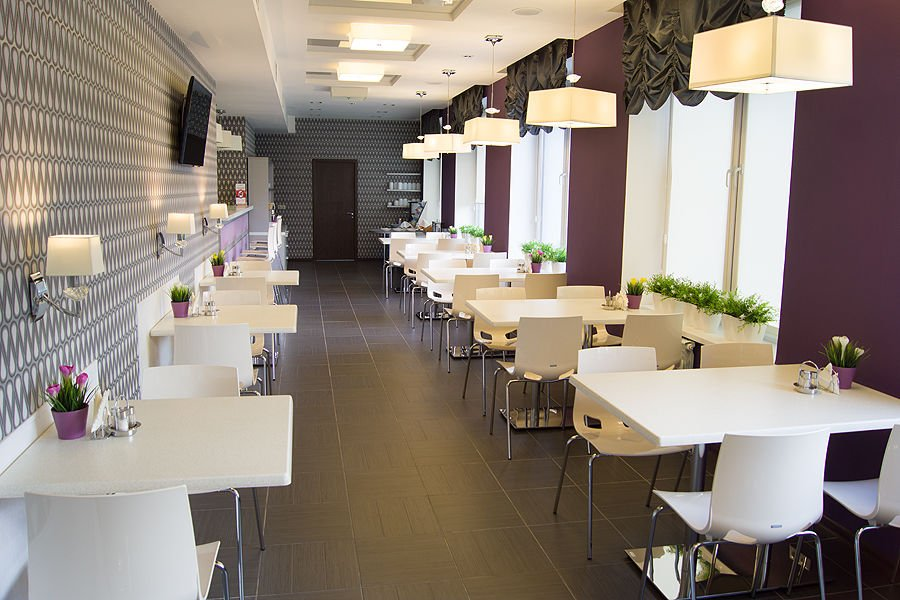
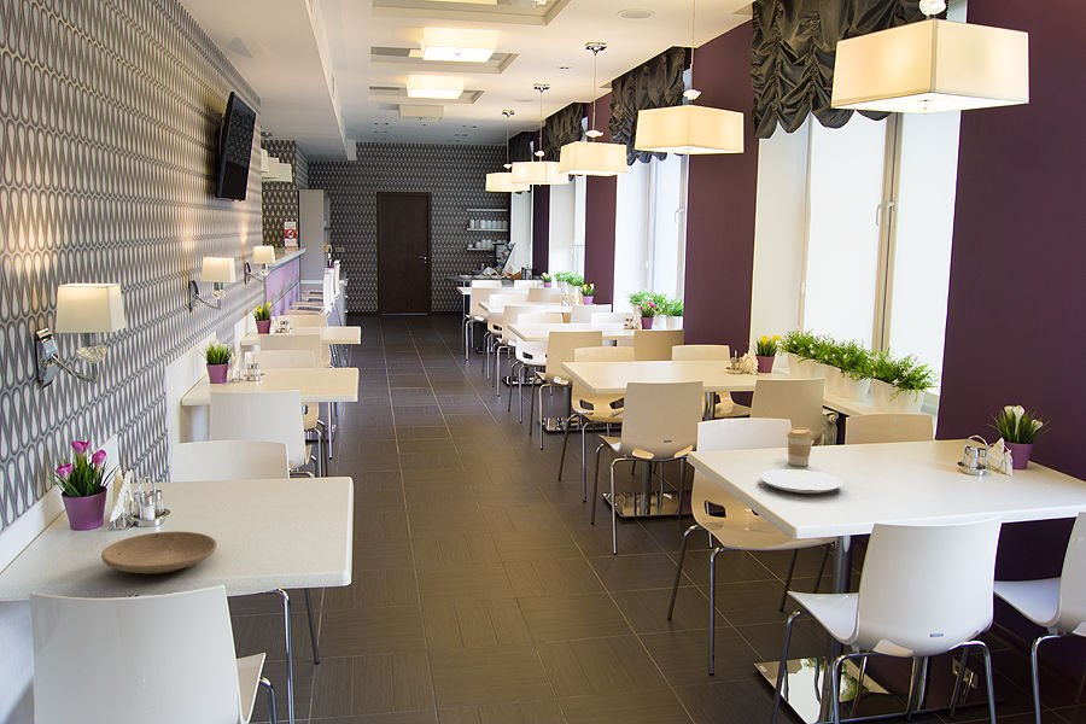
+ plate (160, 555)
+ coffee cup (799, 445)
+ plate (800, 481)
